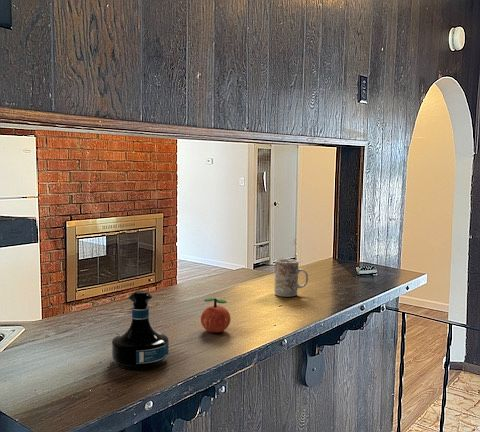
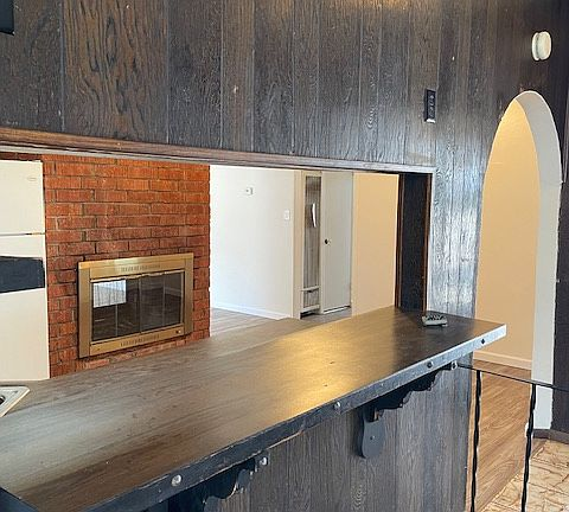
- mug (289, 277)
- tequila bottle (140, 326)
- apple (215, 314)
